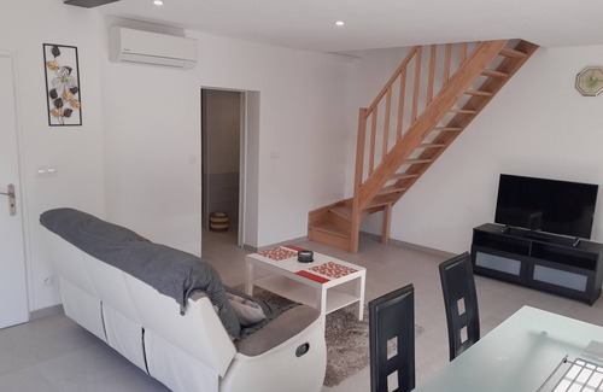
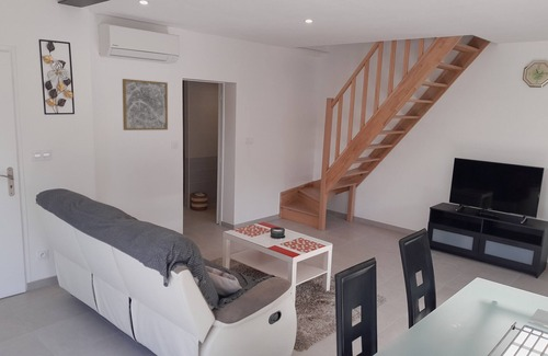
+ wall art (146, 105)
